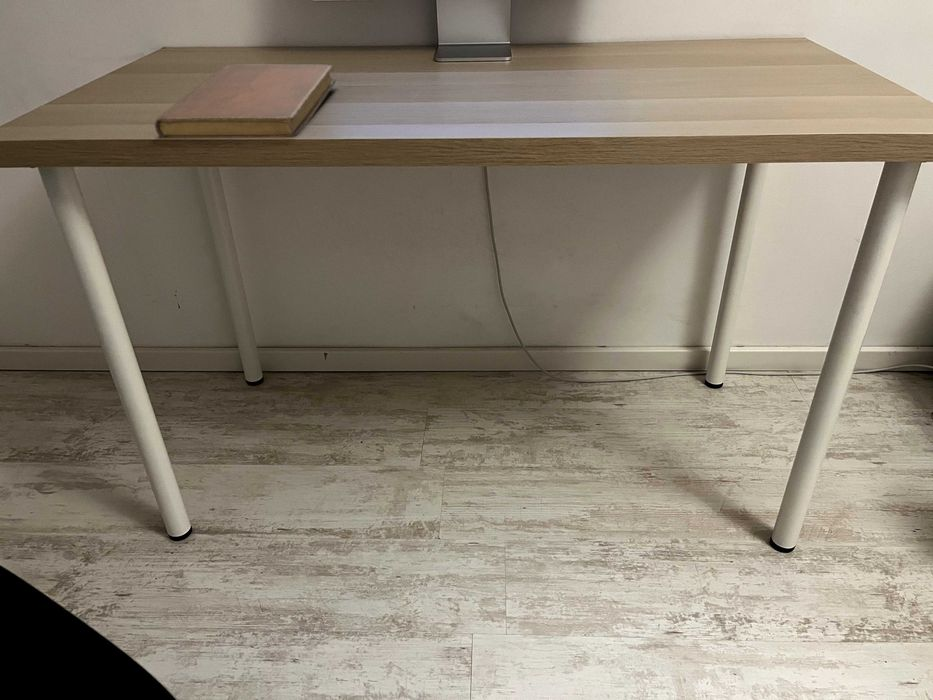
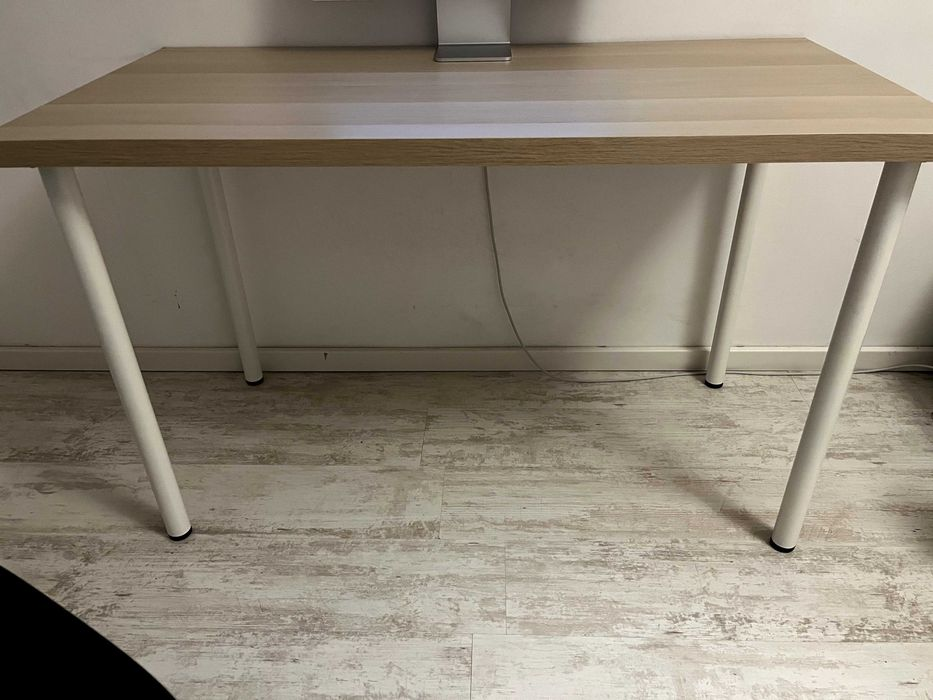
- notebook (254, 98)
